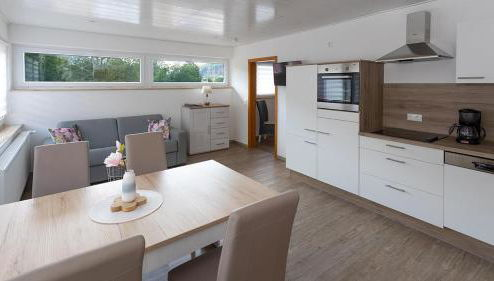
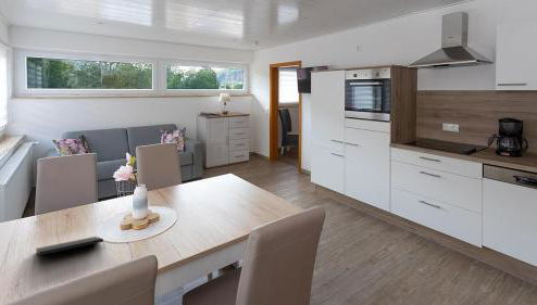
+ notepad (70, 244)
